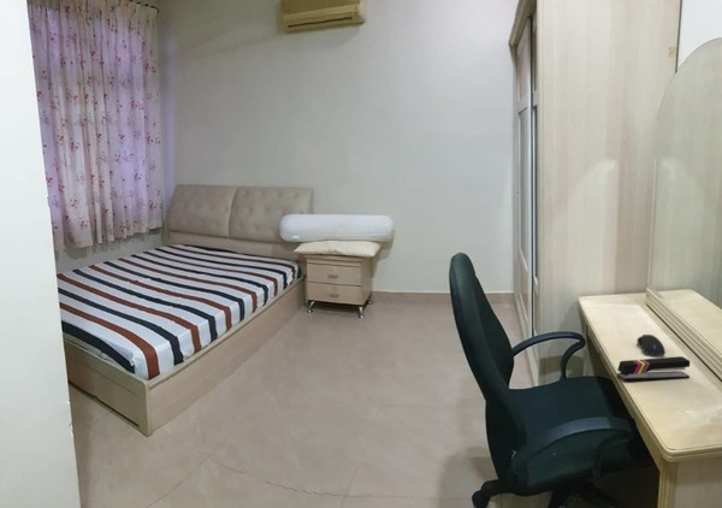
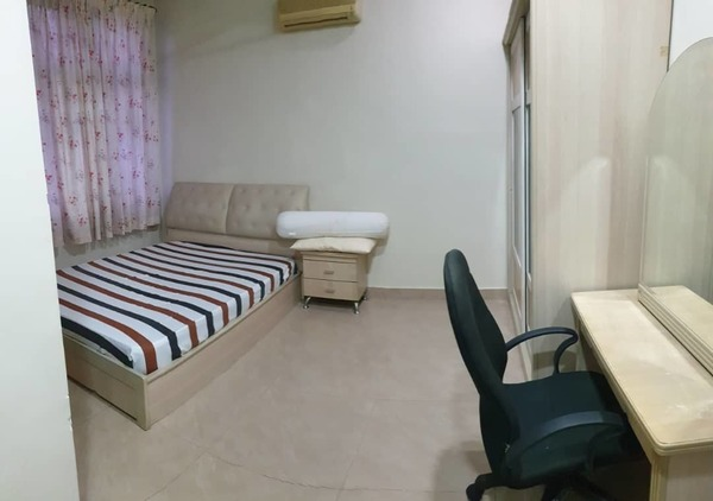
- computer mouse (650, 343)
- stapler (653, 367)
